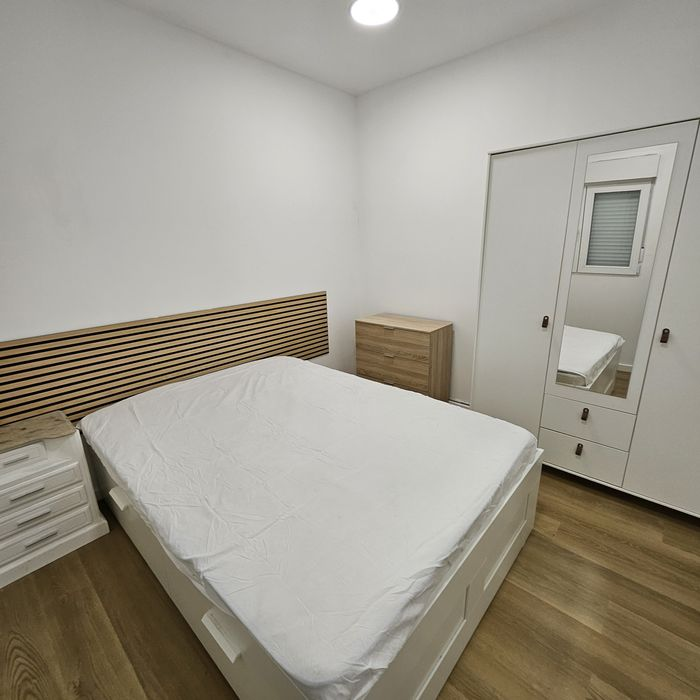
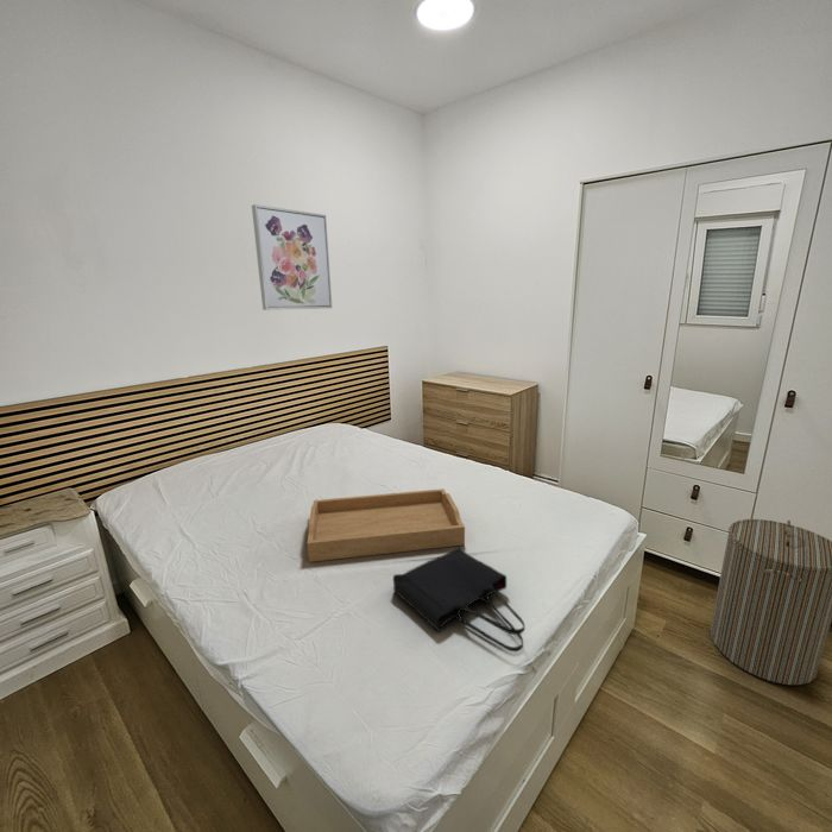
+ tote bag (467, 597)
+ wall art (295, 260)
+ serving tray (384, 518)
+ laundry hamper (774, 588)
